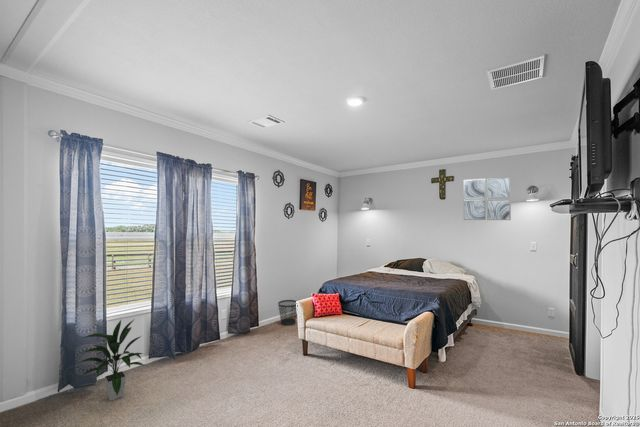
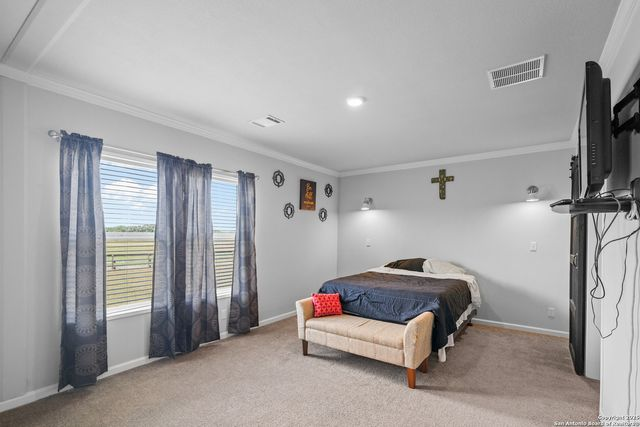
- wall art (485, 198)
- wastebasket (288, 312)
- indoor plant (114, 359)
